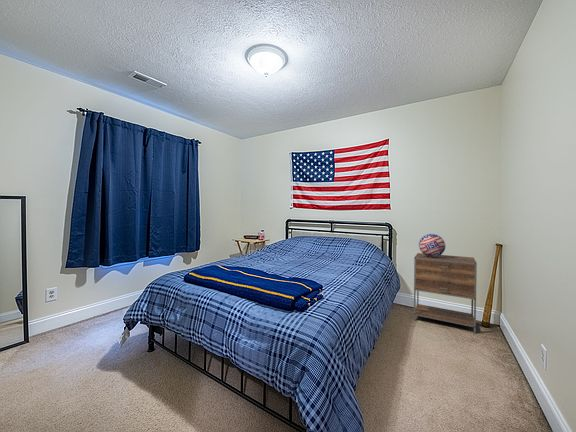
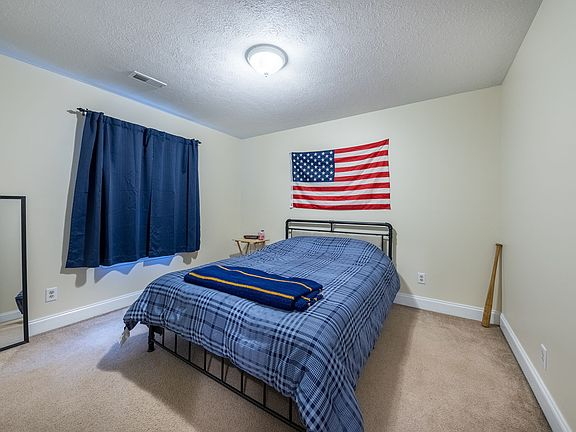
- basketball (431, 245)
- nightstand (443, 289)
